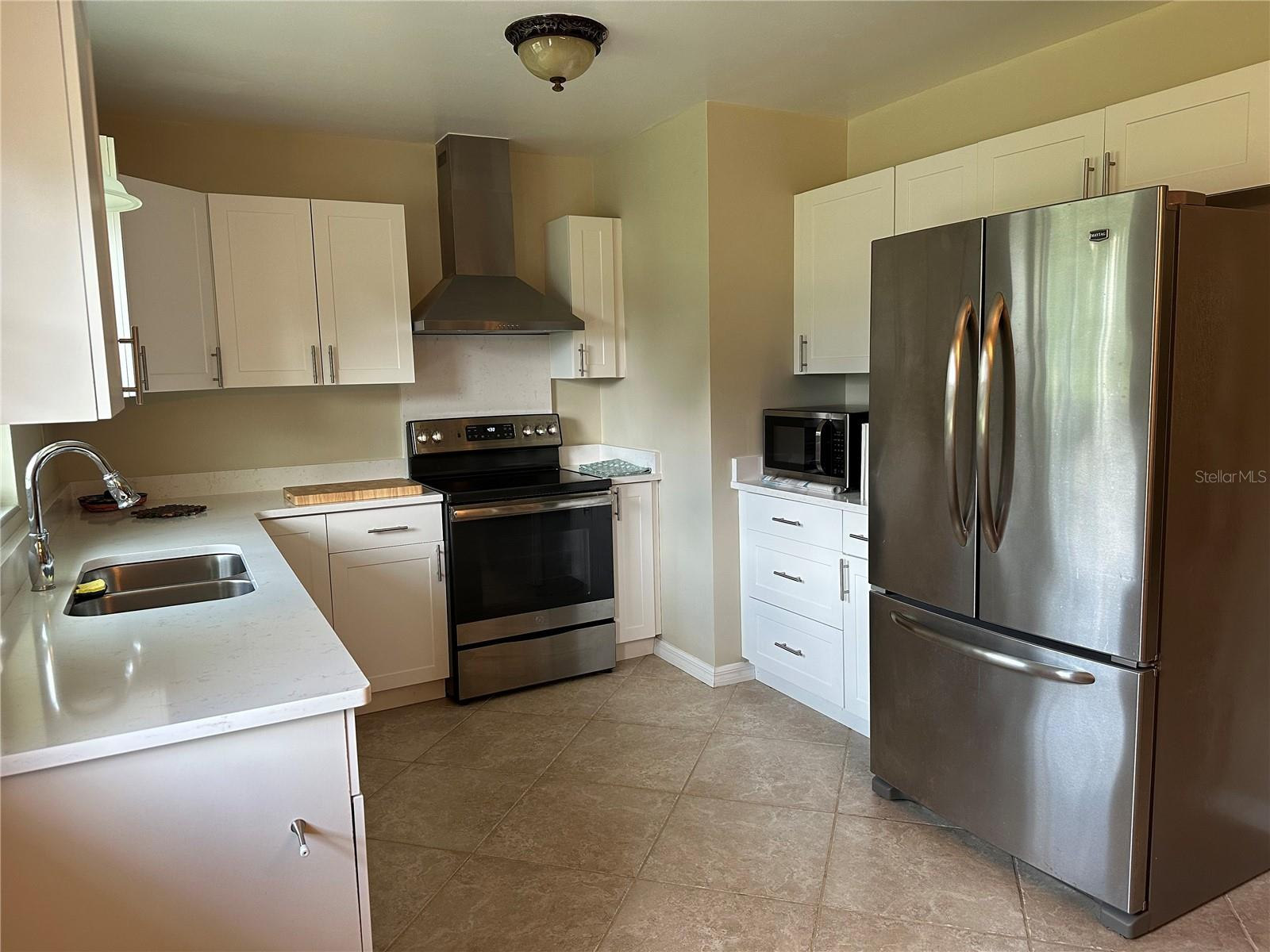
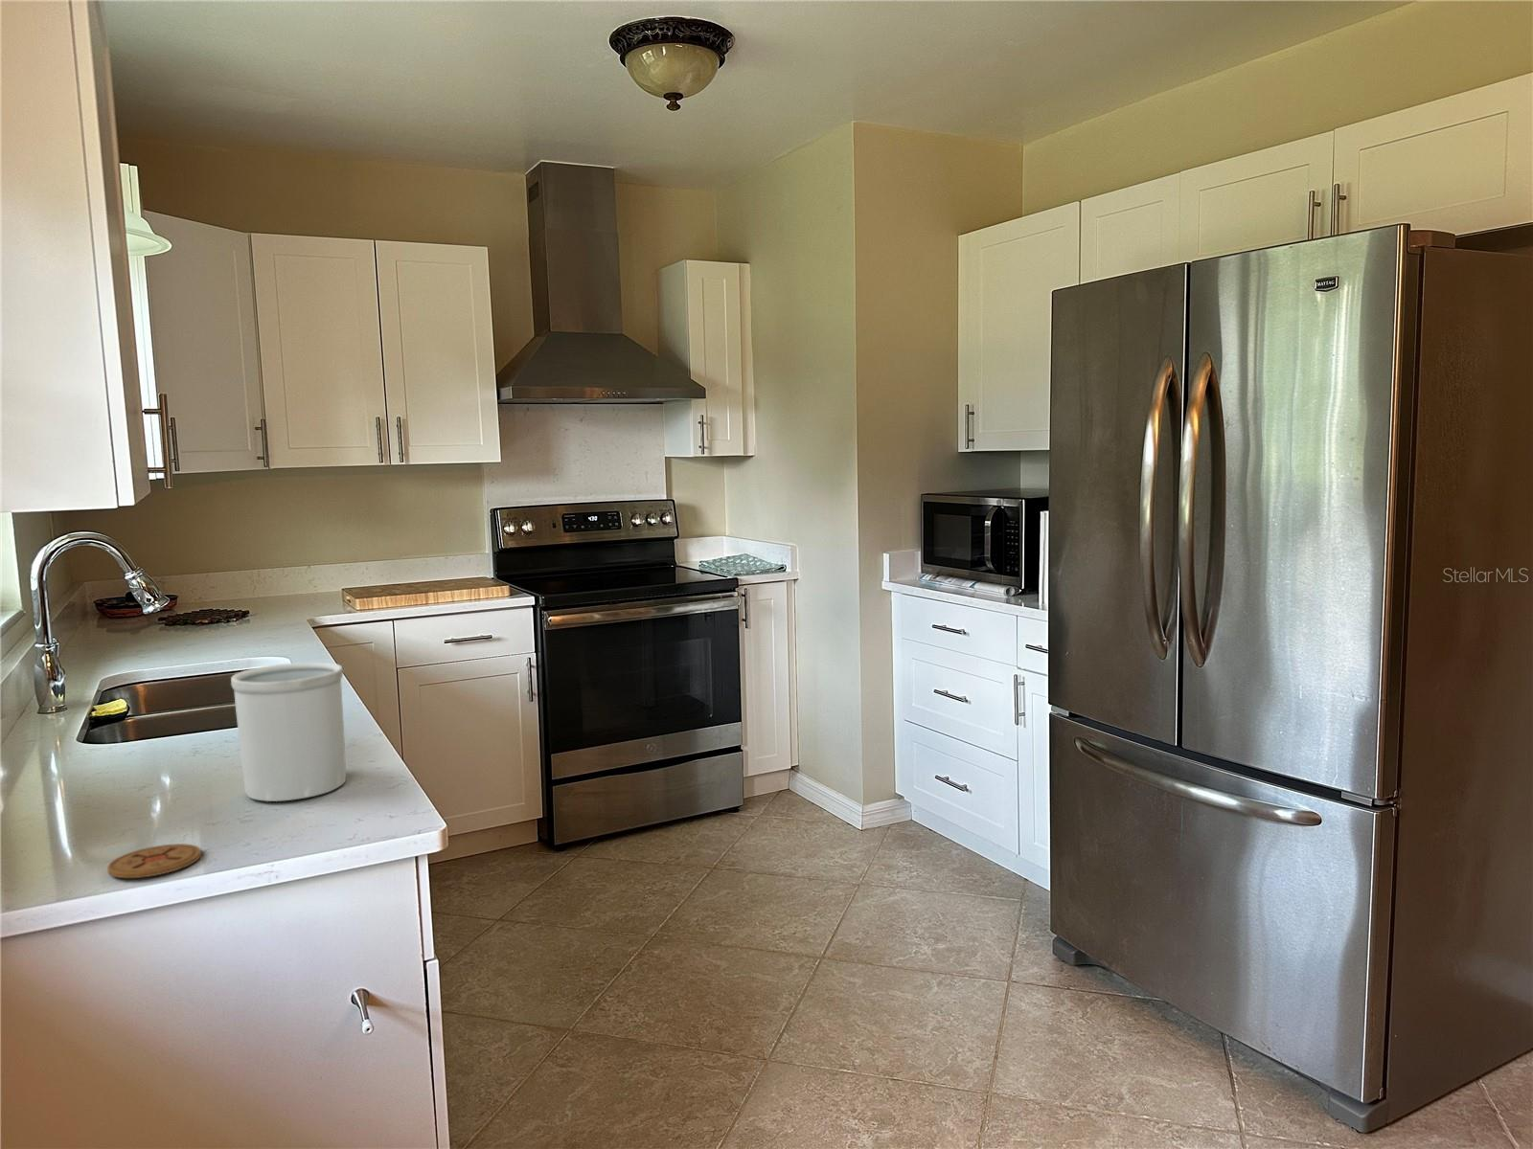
+ utensil holder (291, 730)
+ coaster (156, 859)
